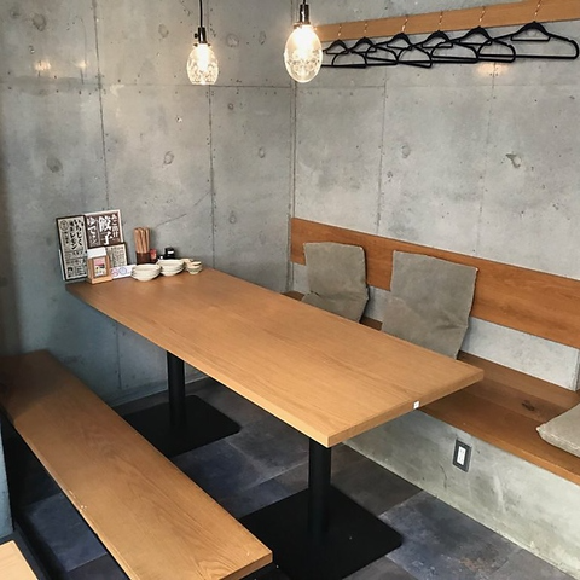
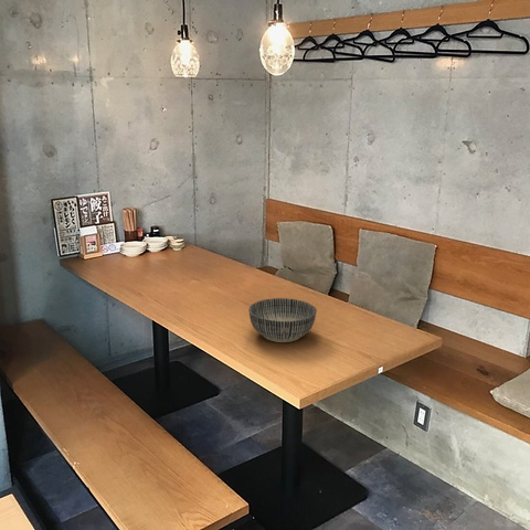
+ bowl (282, 321)
